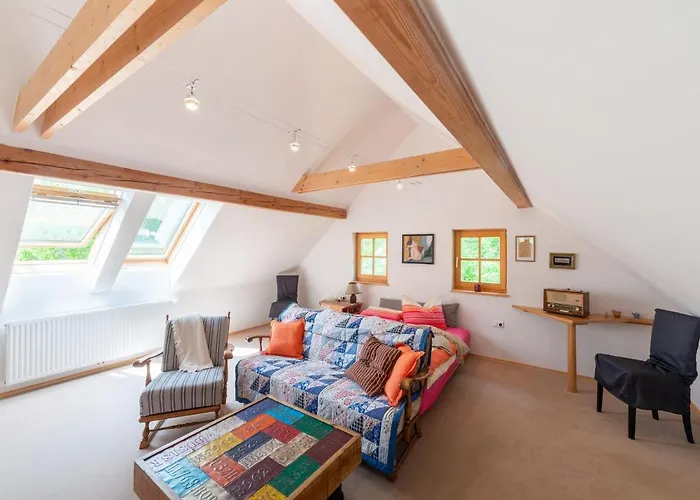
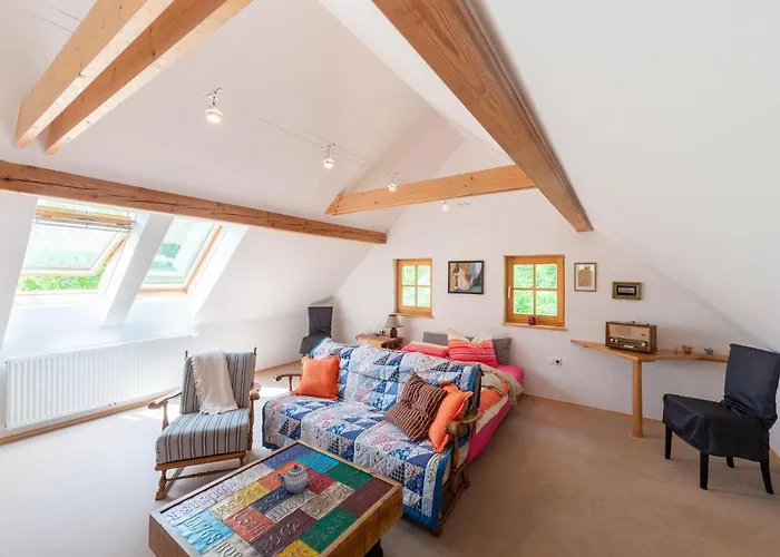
+ teapot (295, 476)
